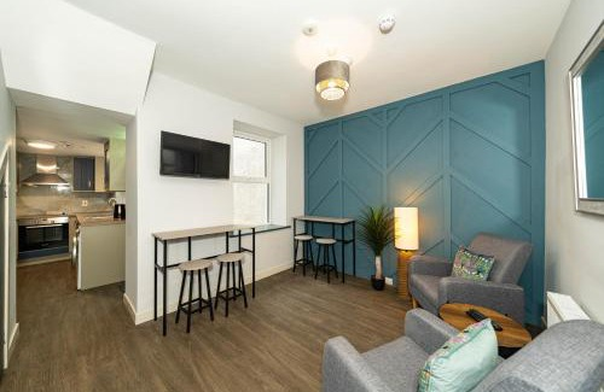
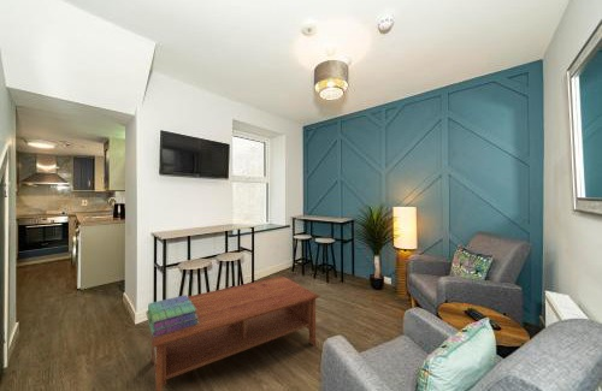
+ coffee table (237, 325)
+ stack of books (171, 313)
